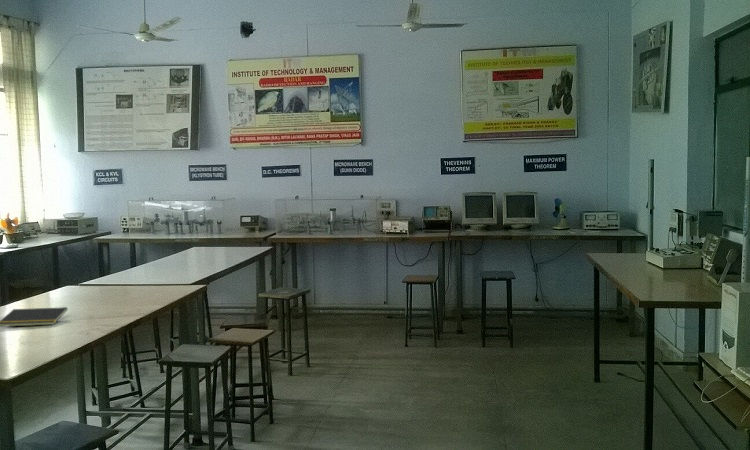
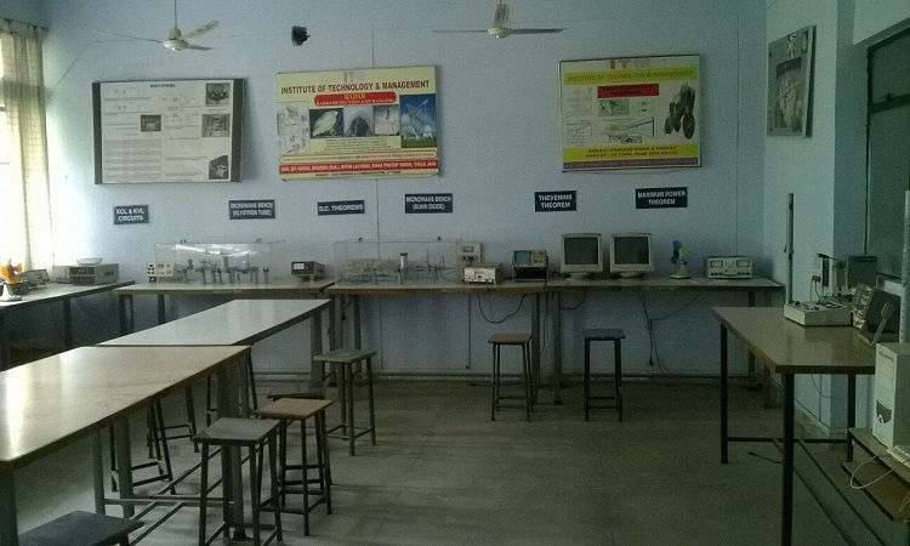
- notepad (33, 316)
